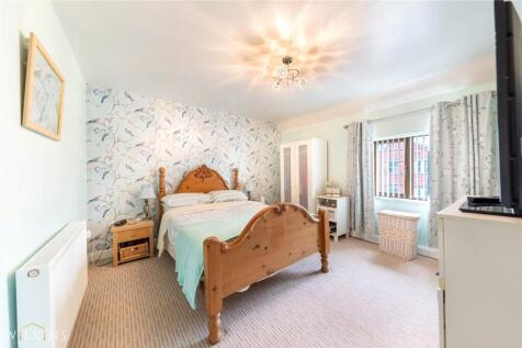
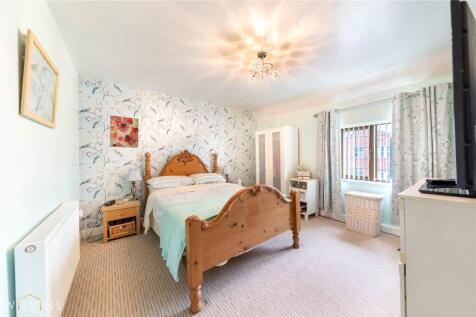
+ wall art (124, 132)
